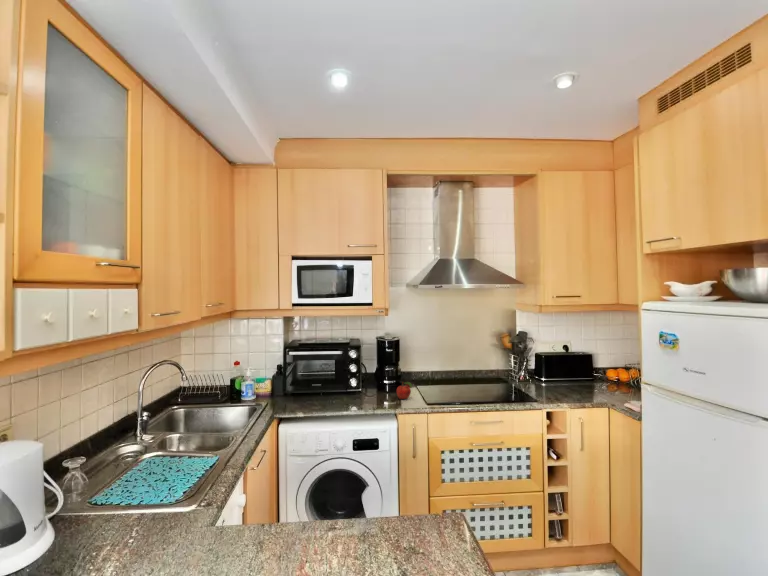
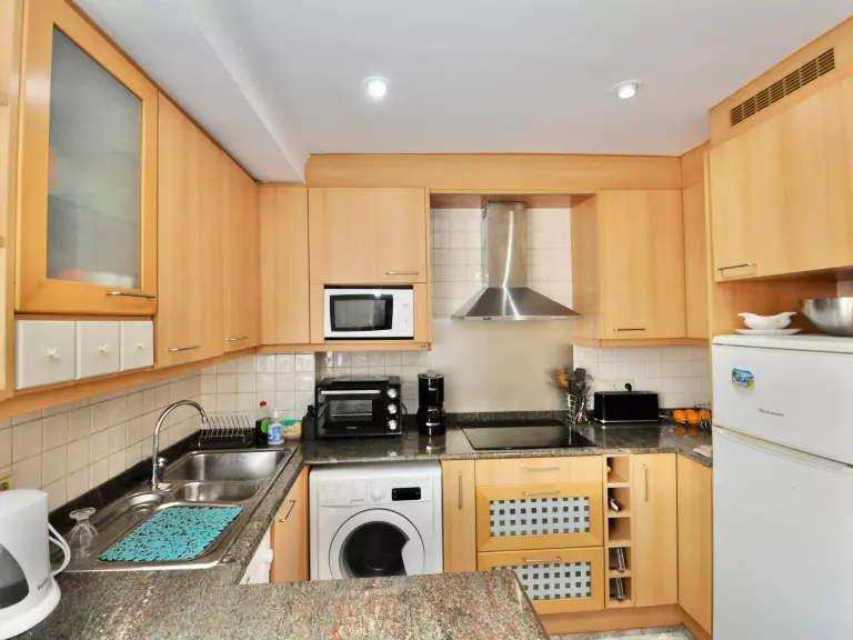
- fruit (404, 390)
